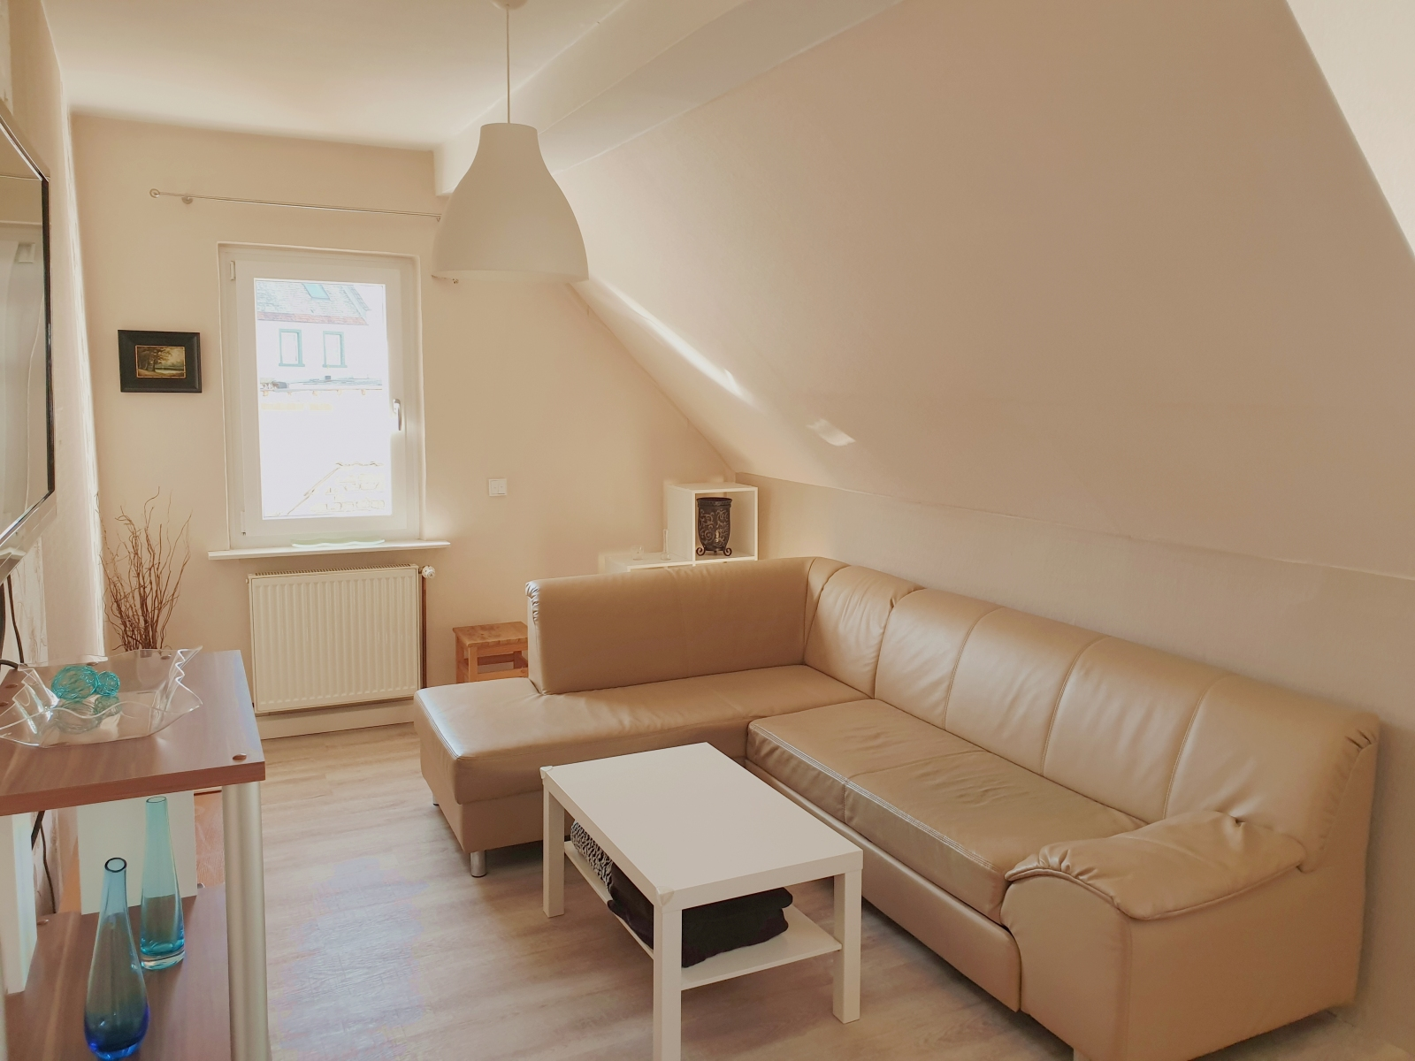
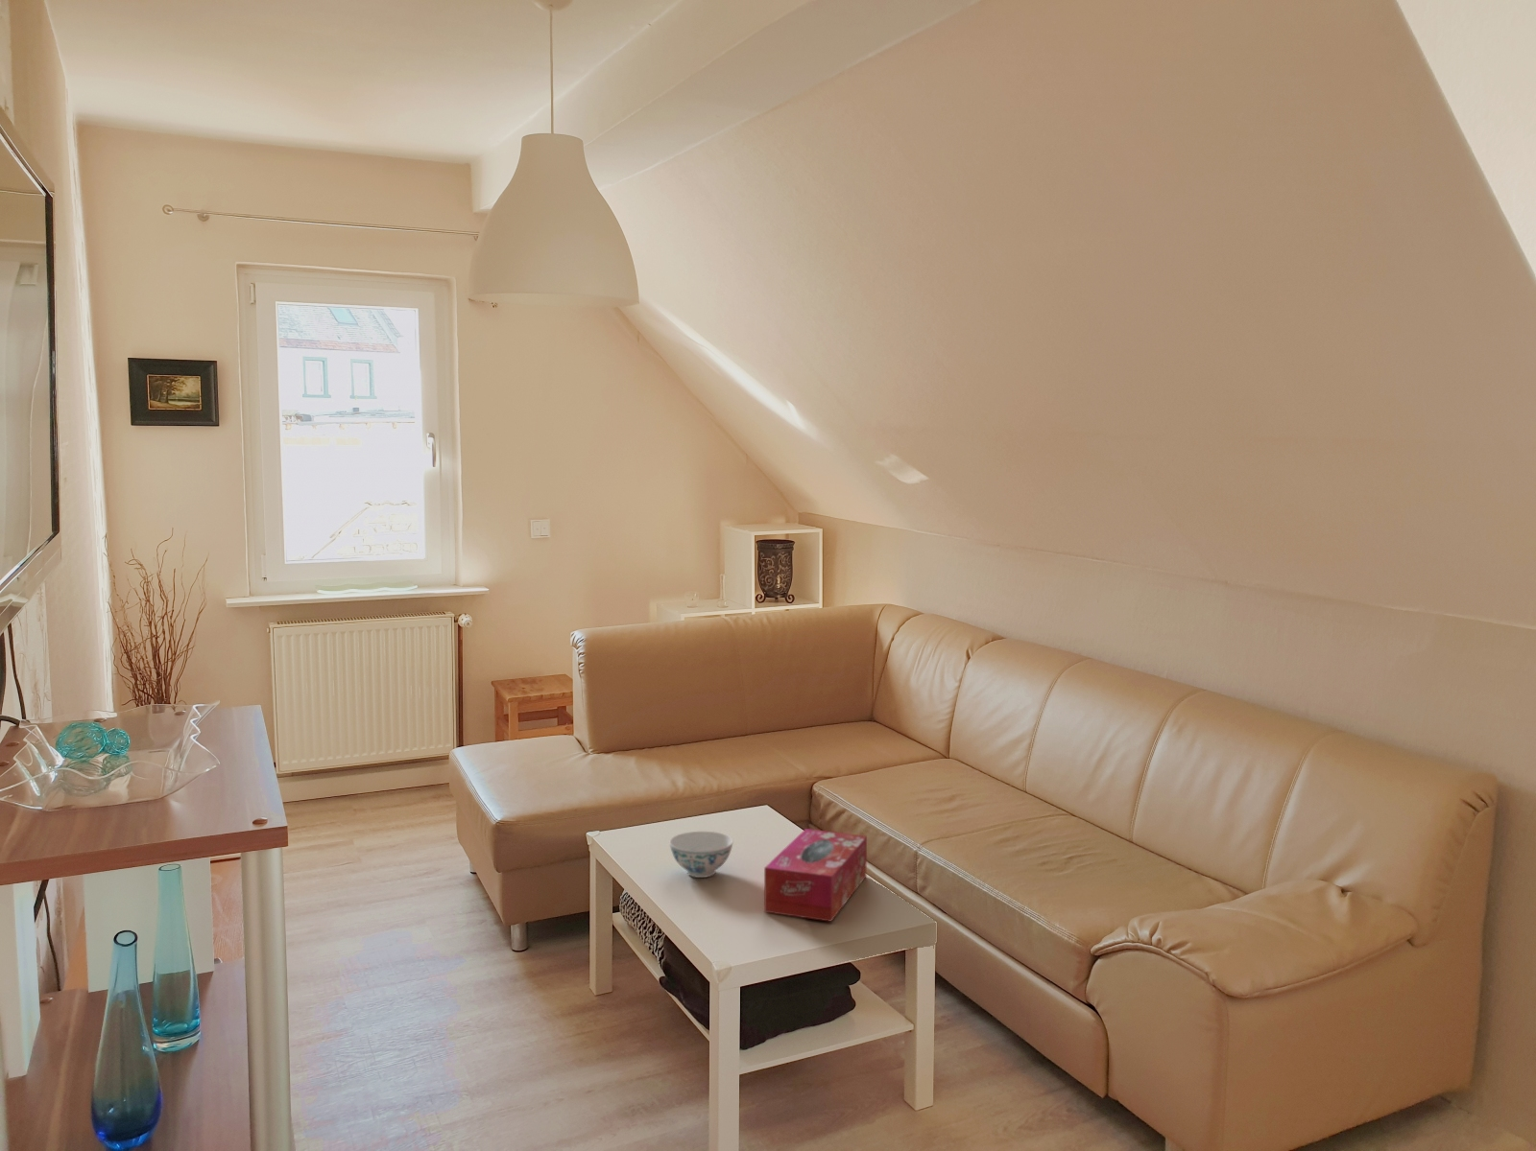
+ chinaware (700, 856)
+ tissue box (816, 872)
